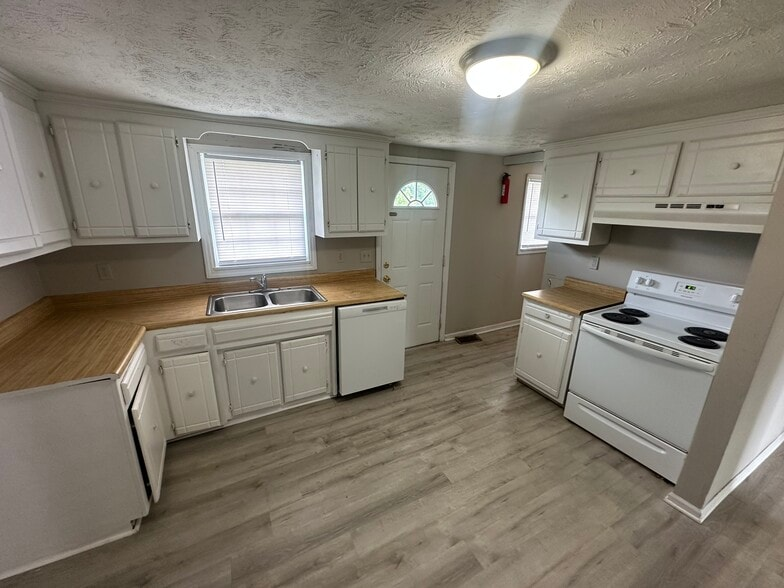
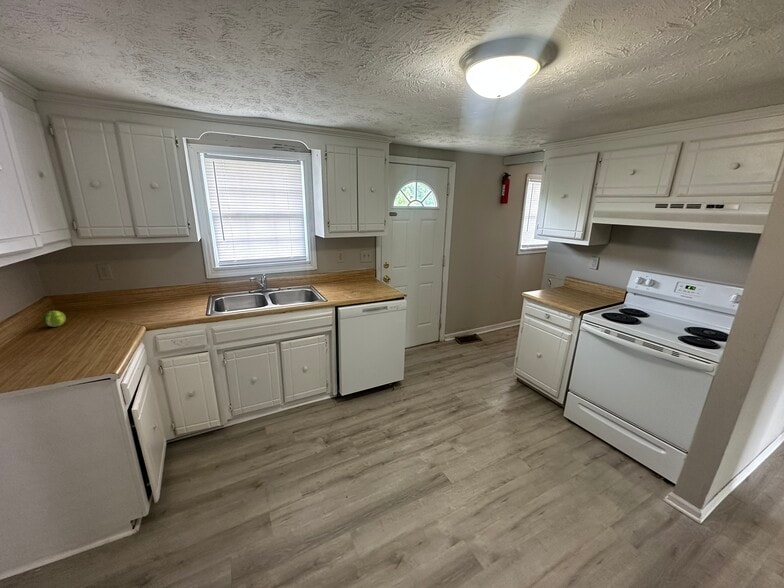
+ fruit (54, 318)
